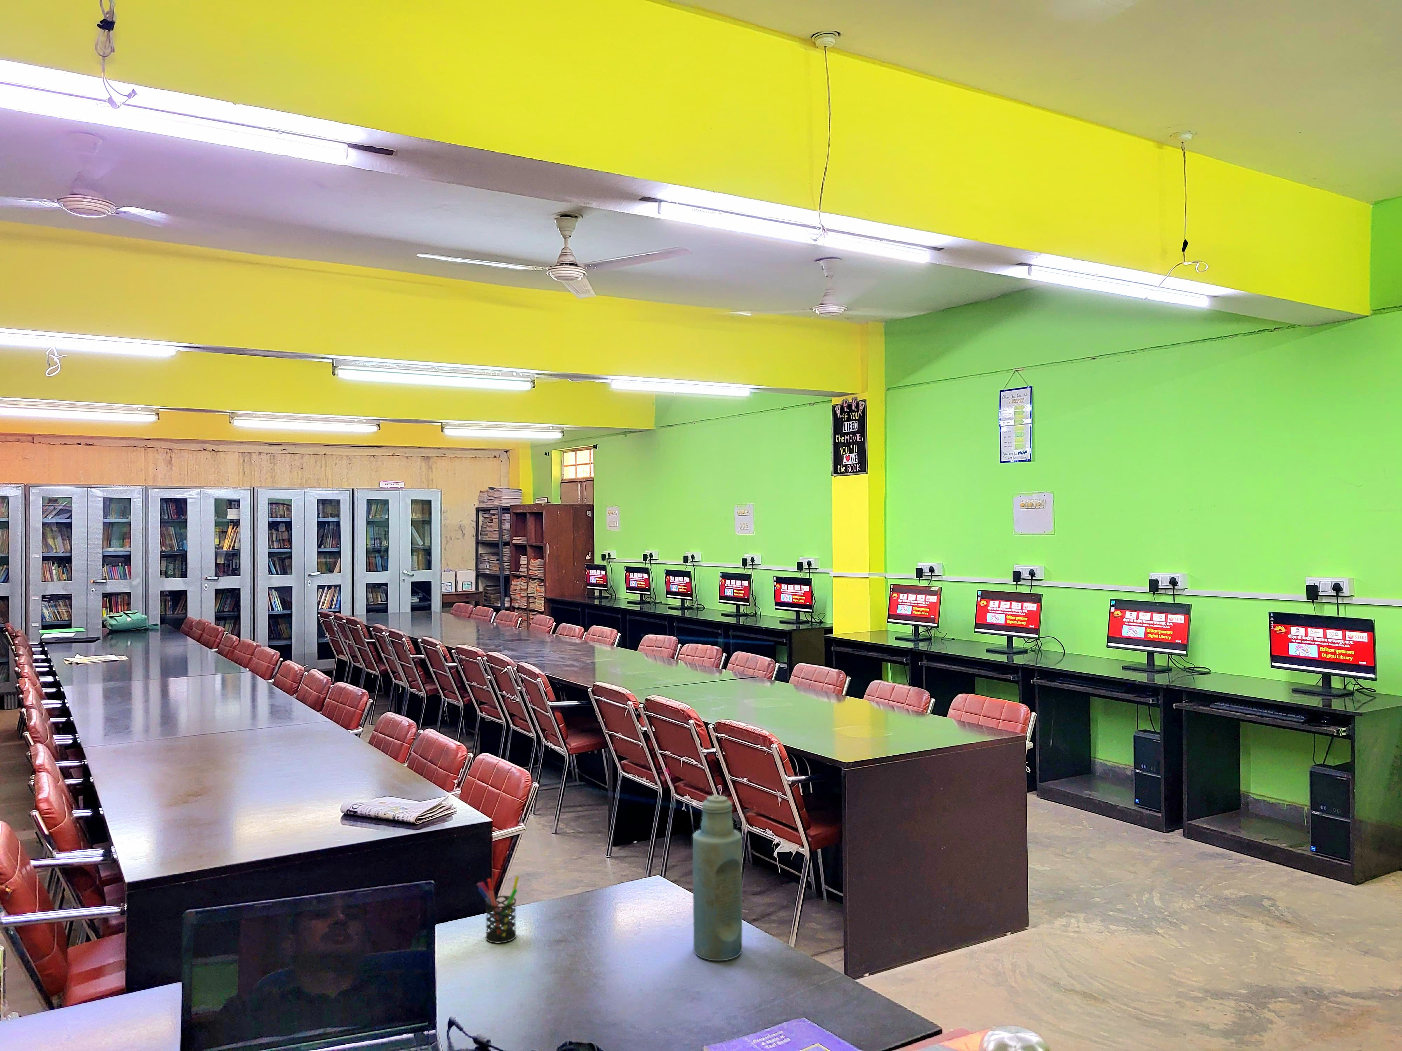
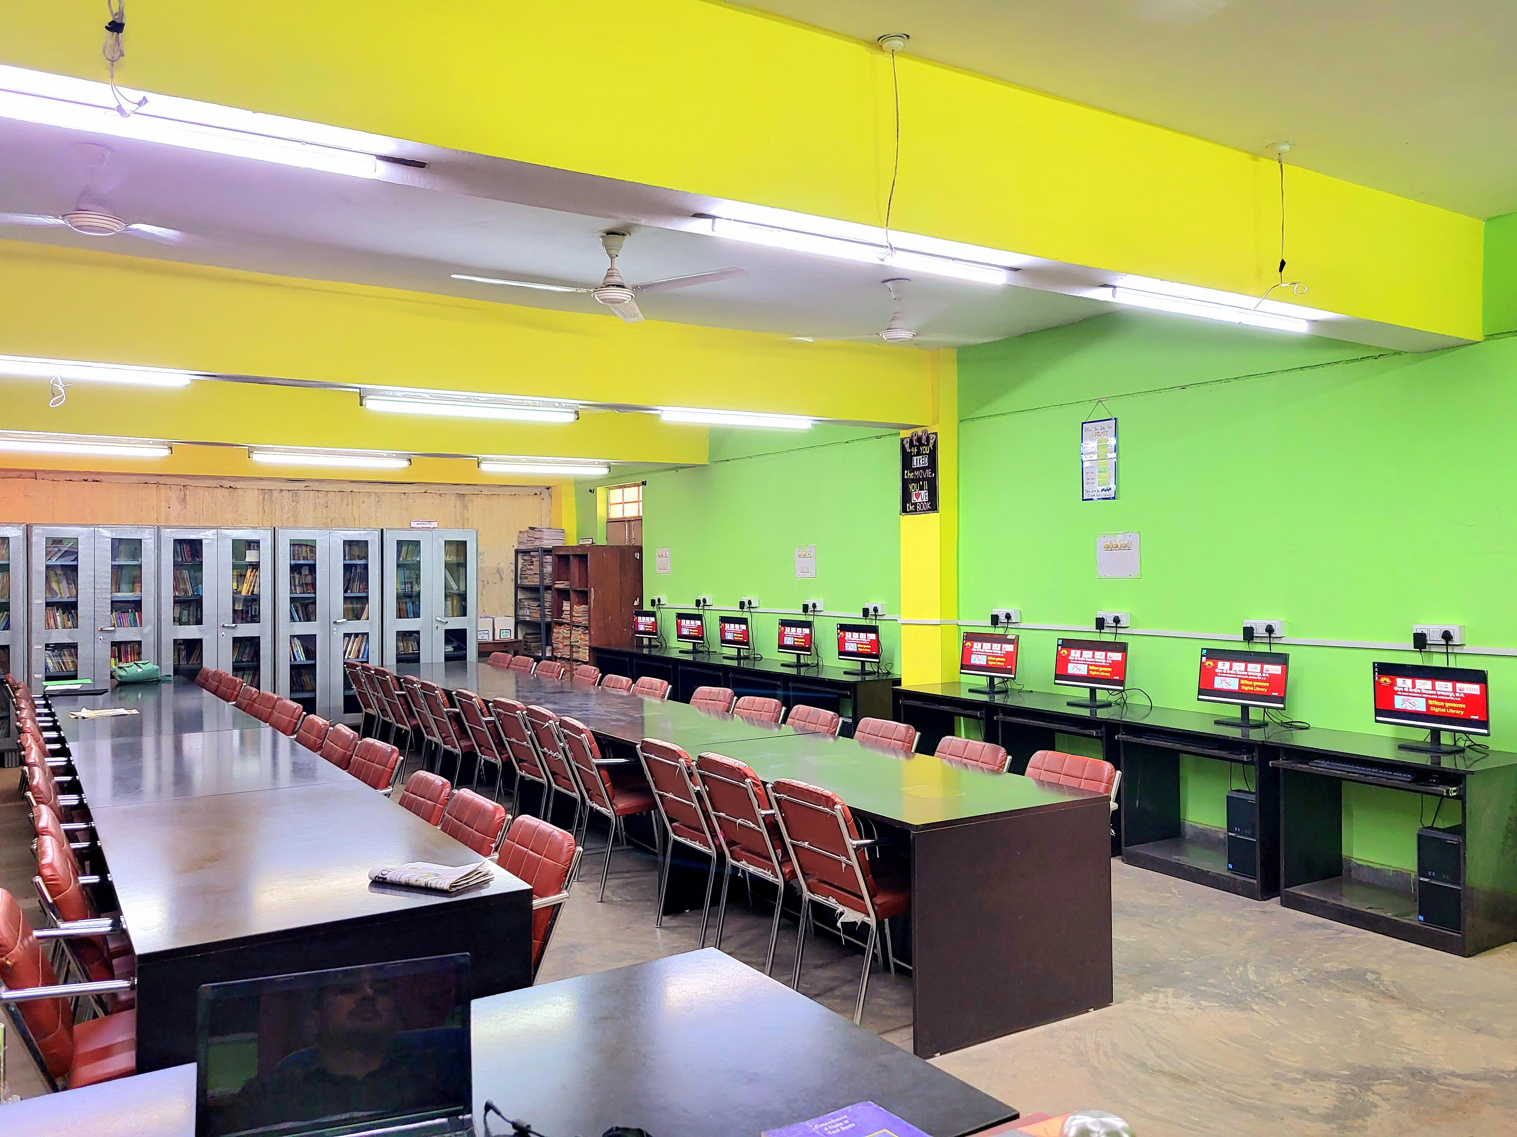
- bottle (718, 874)
- pen holder (502, 907)
